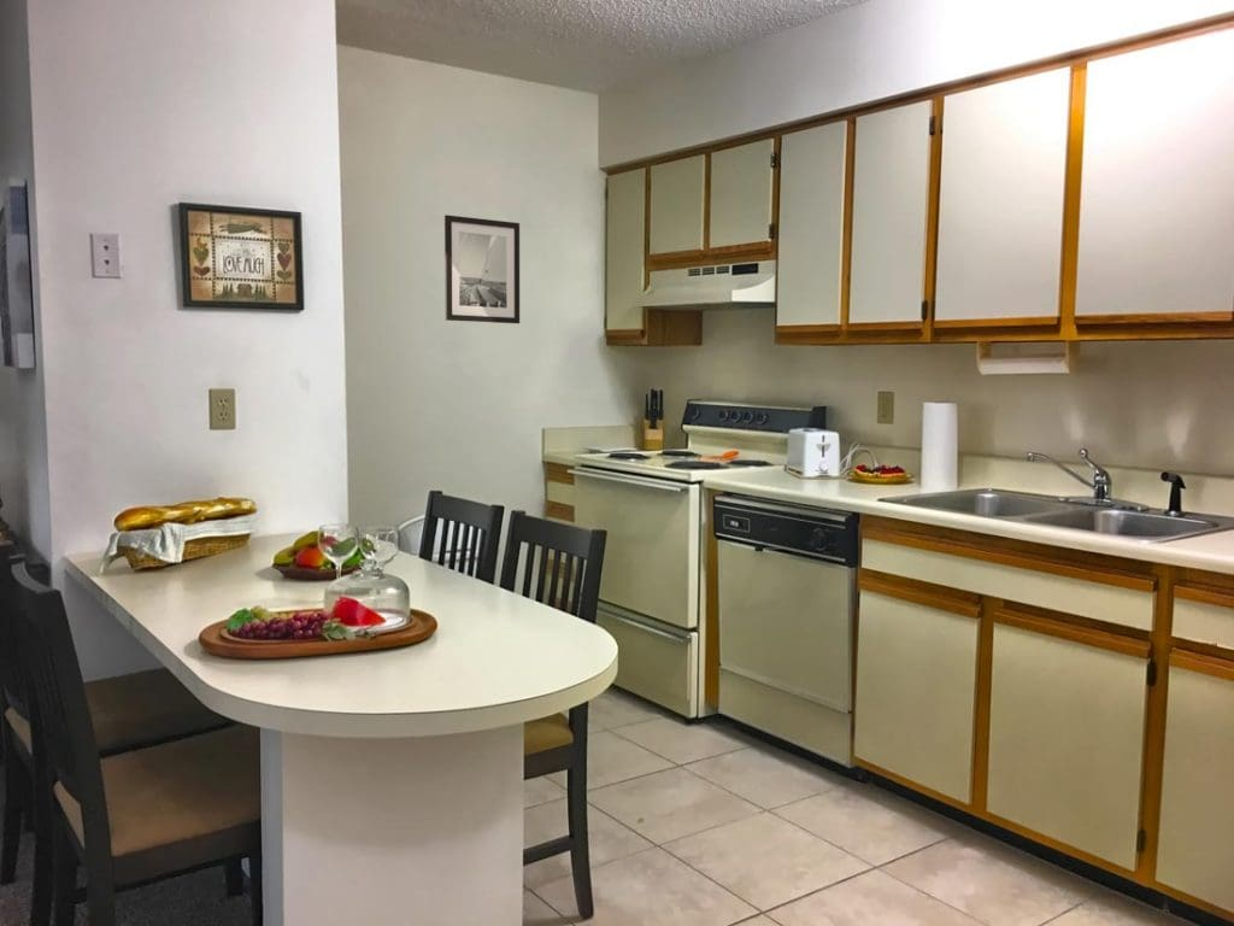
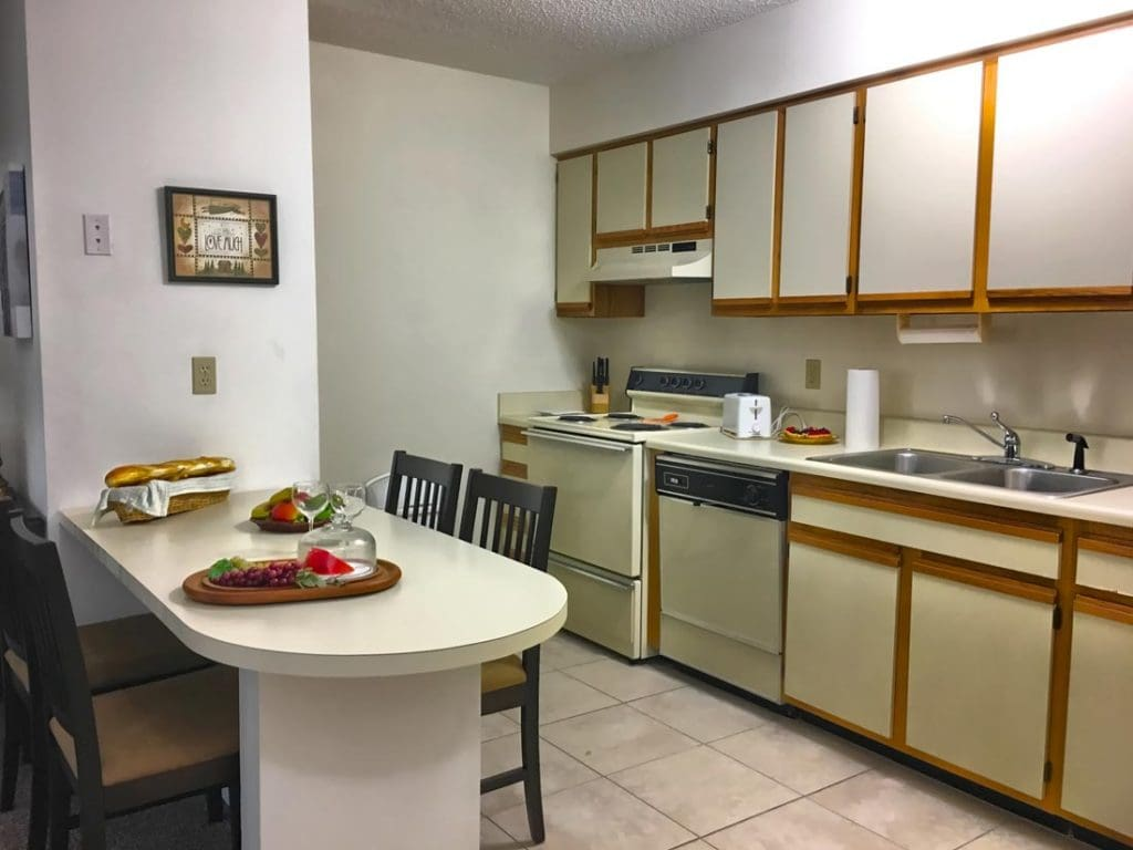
- wall art (482, 270)
